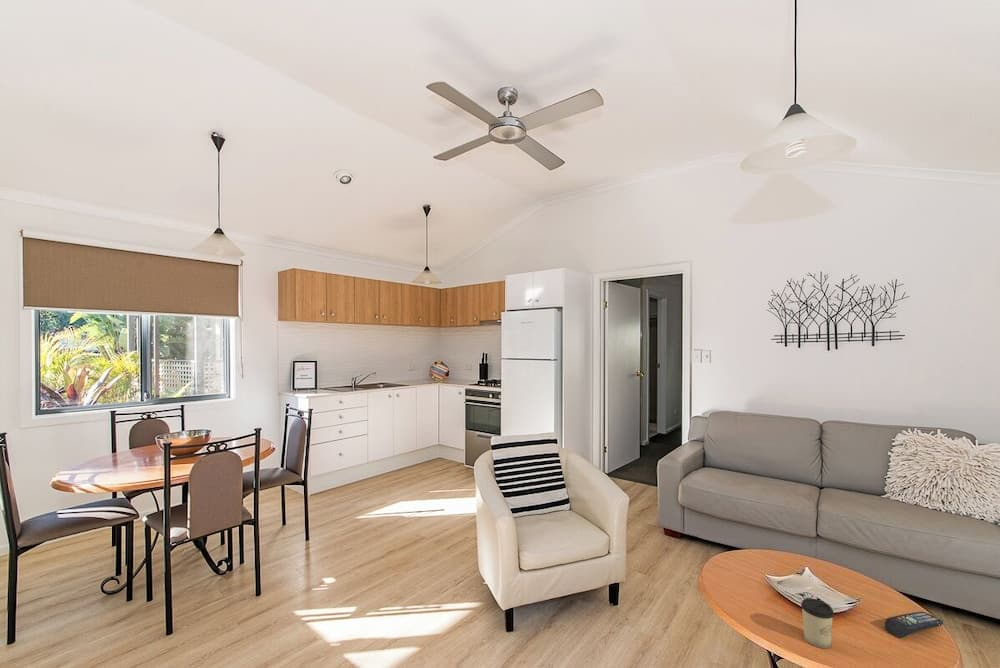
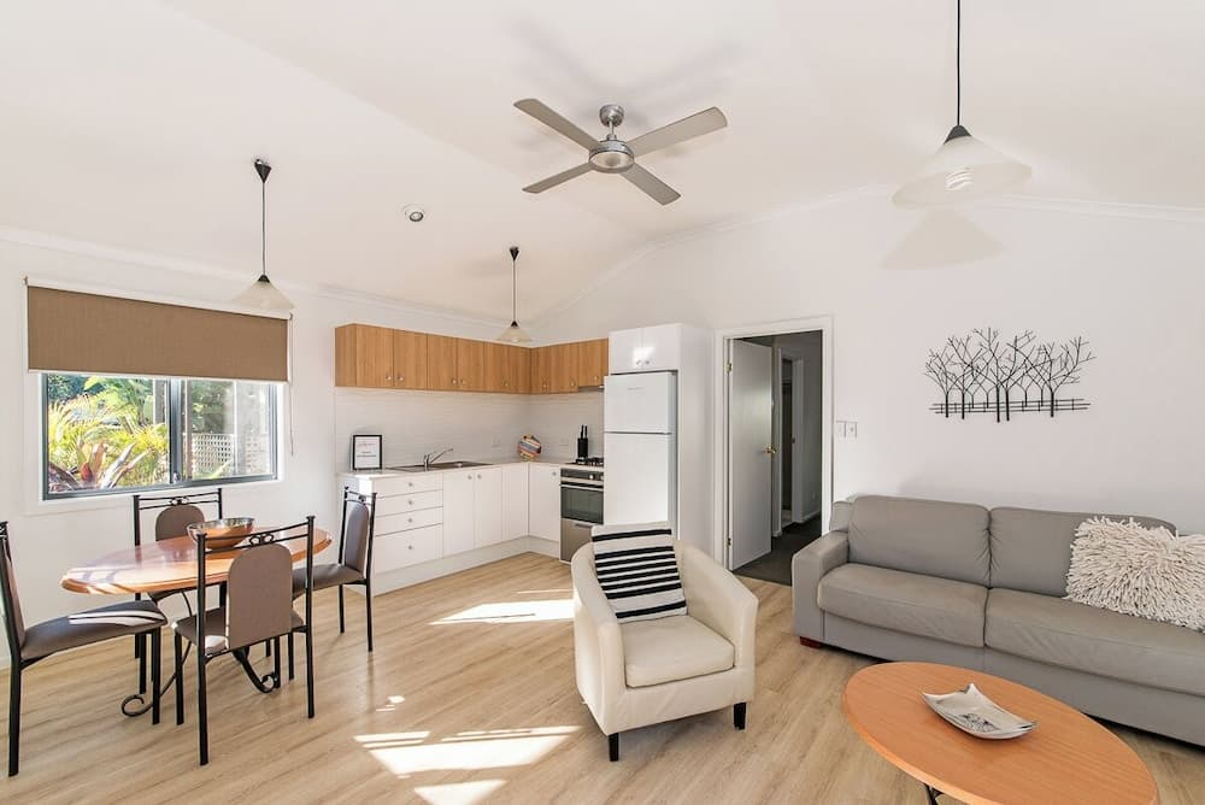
- remote control (913, 622)
- cup (817, 623)
